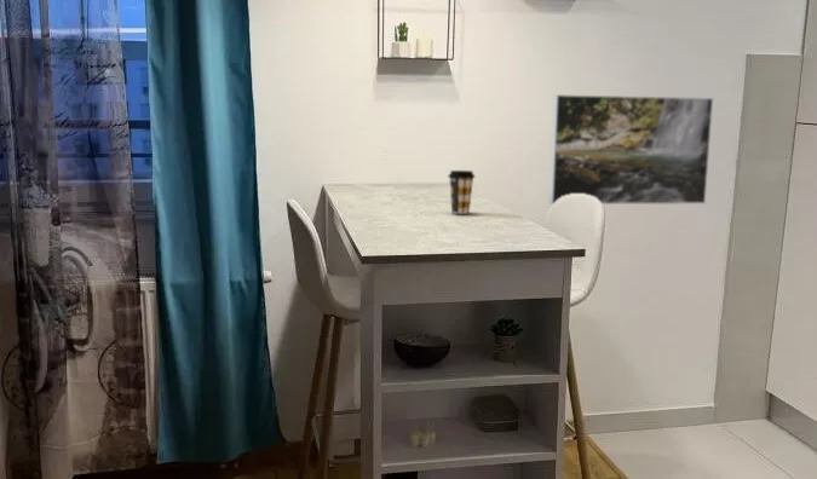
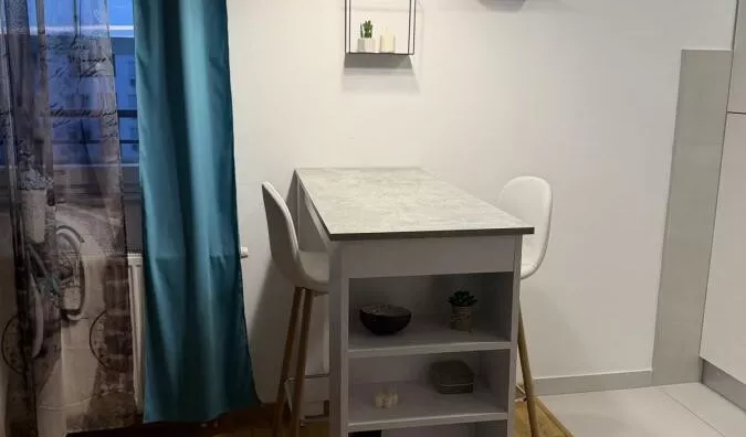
- coffee cup (460, 191)
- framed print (631, 150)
